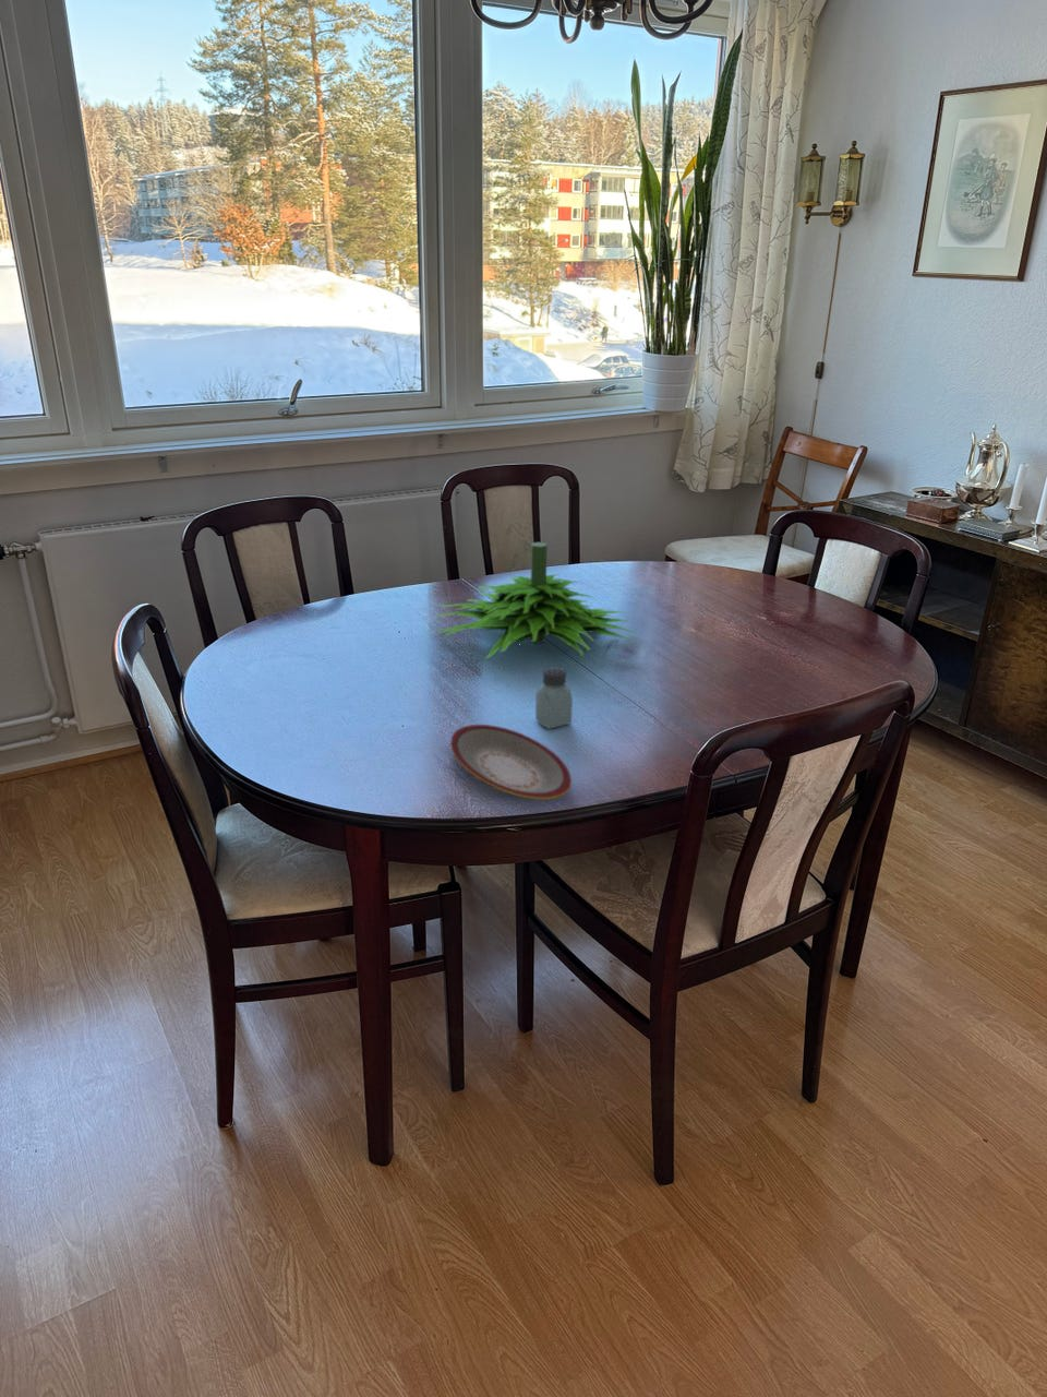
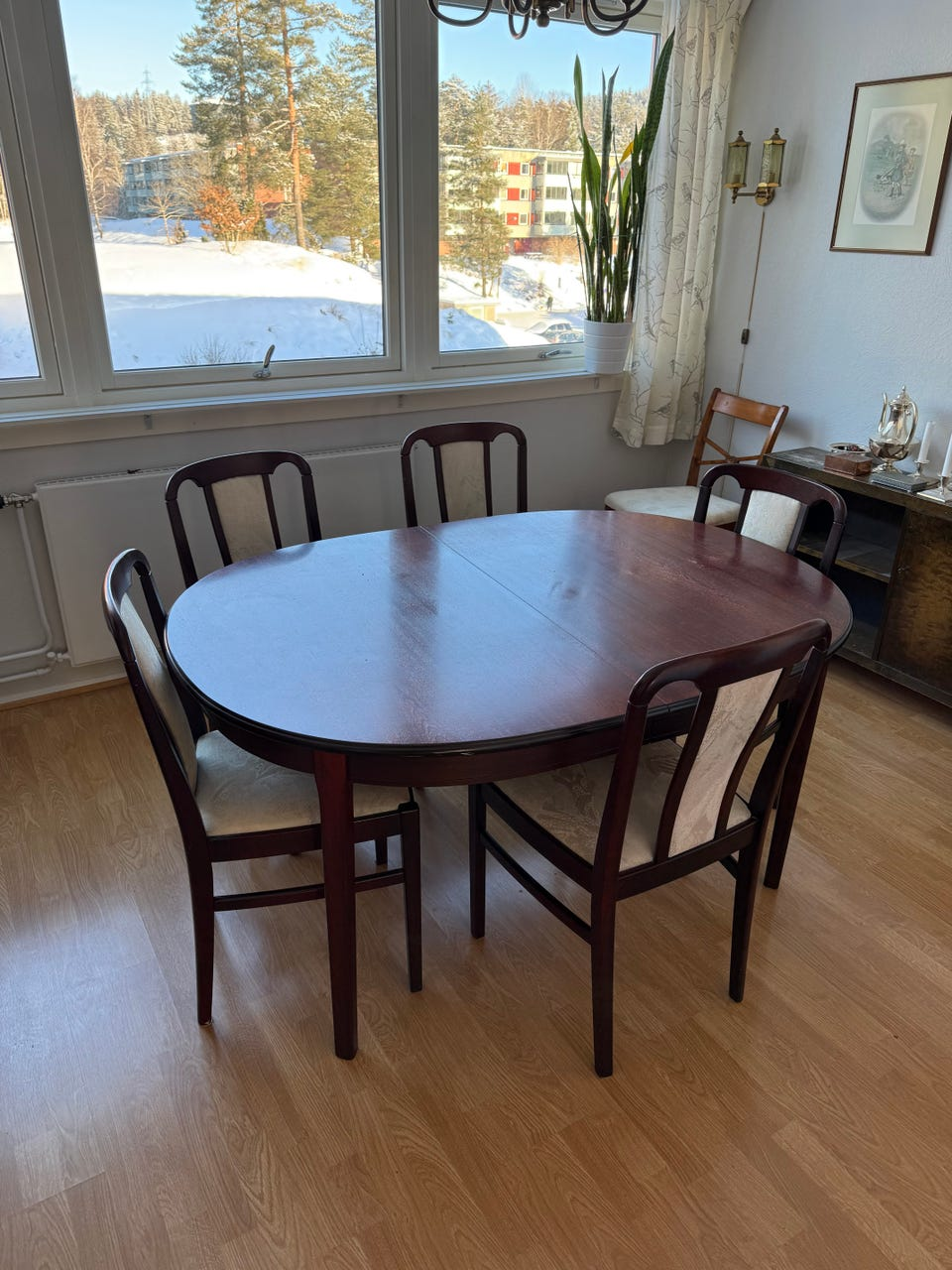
- plant (538, 594)
- plate (508, 765)
- saltshaker (554, 696)
